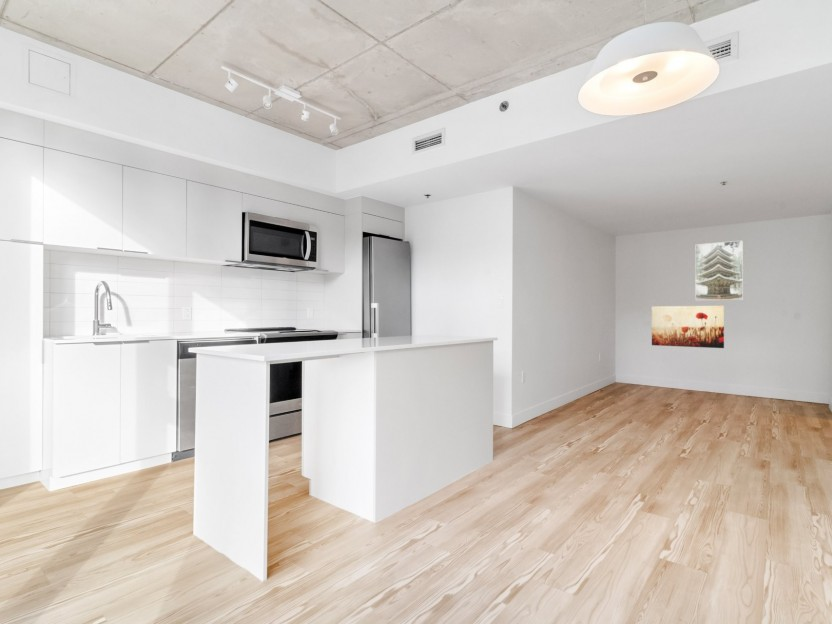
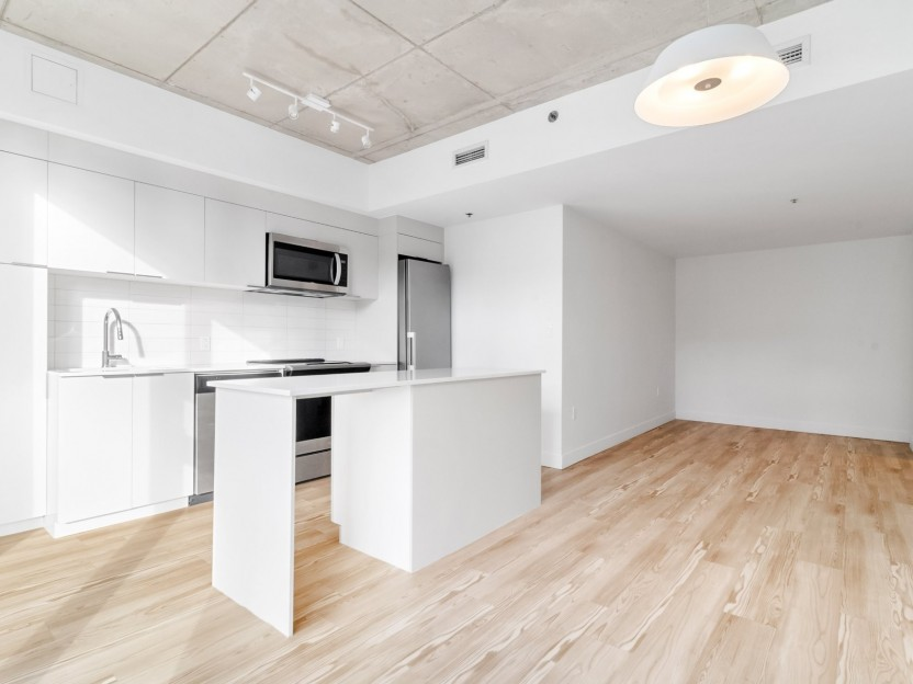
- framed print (718, 271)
- wall art (686, 326)
